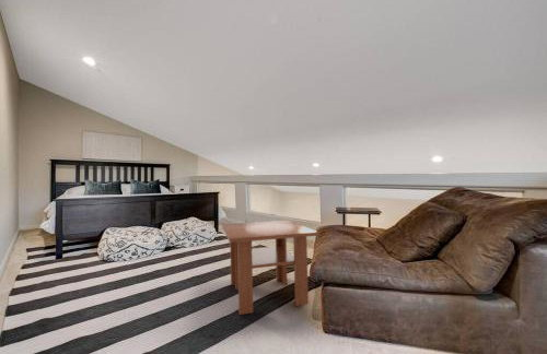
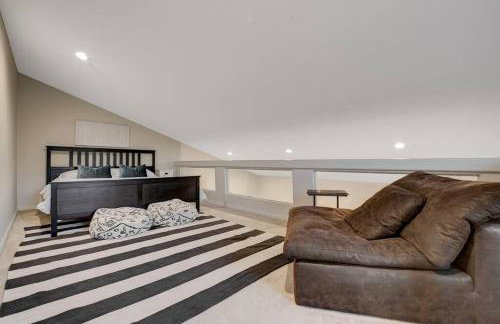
- coffee table (265, 260)
